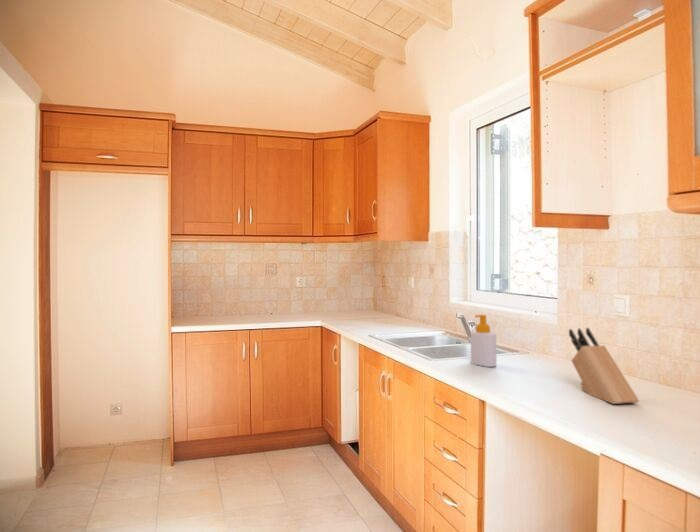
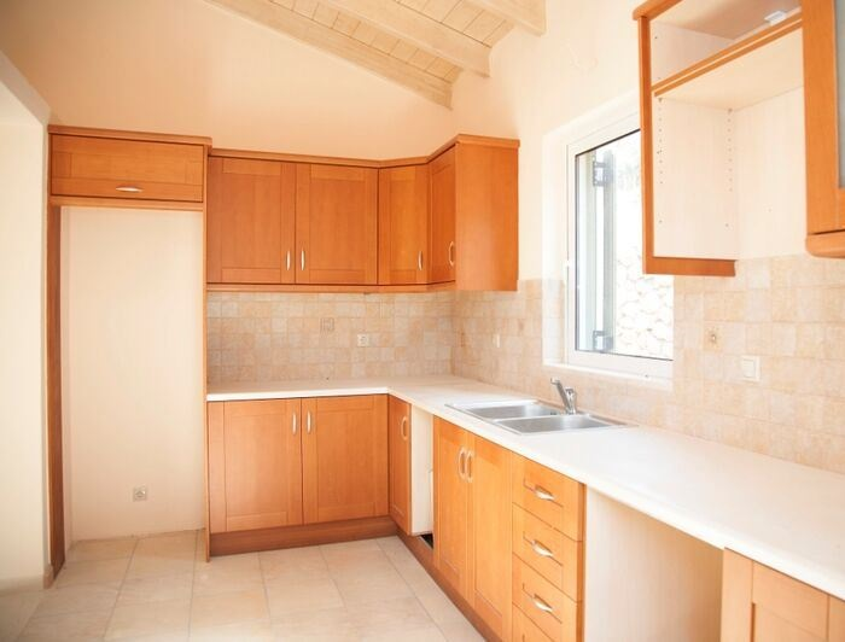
- knife block (599, 362)
- soap bottle (483, 339)
